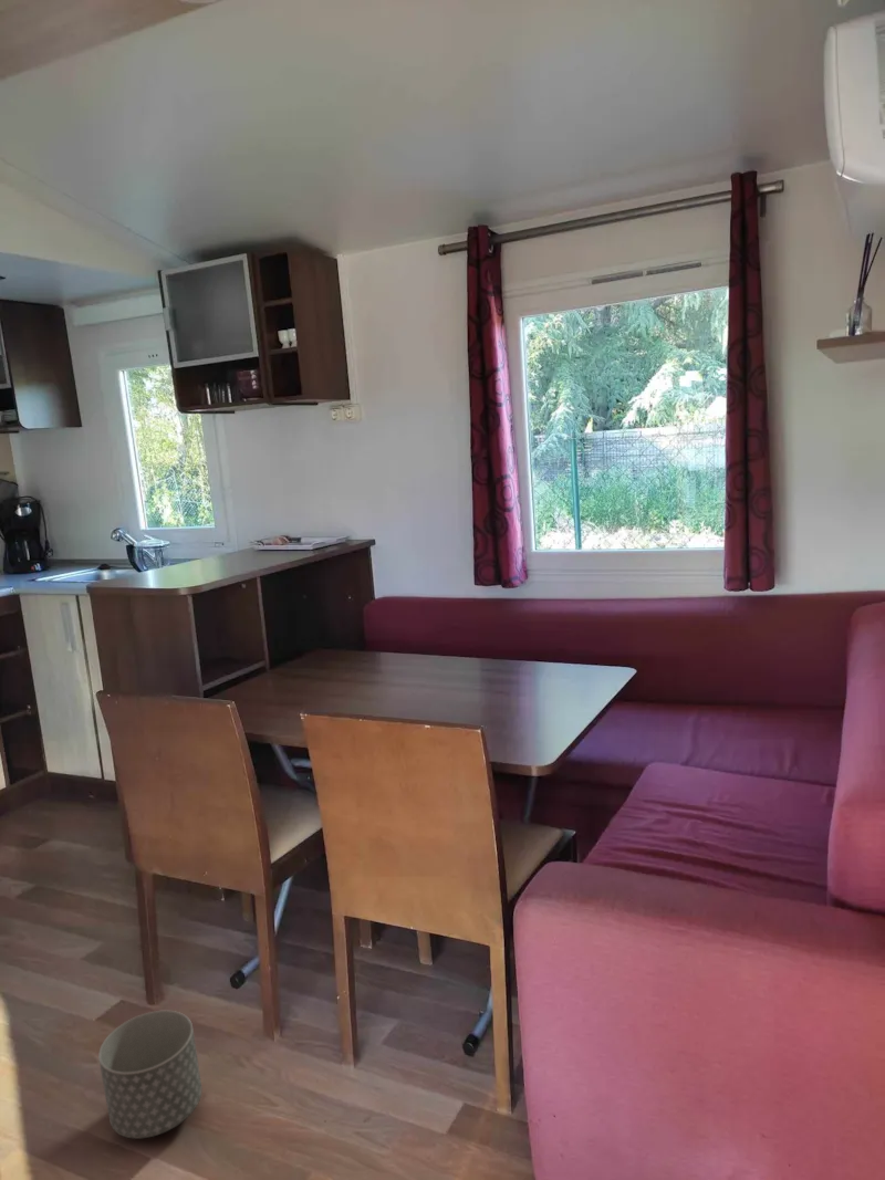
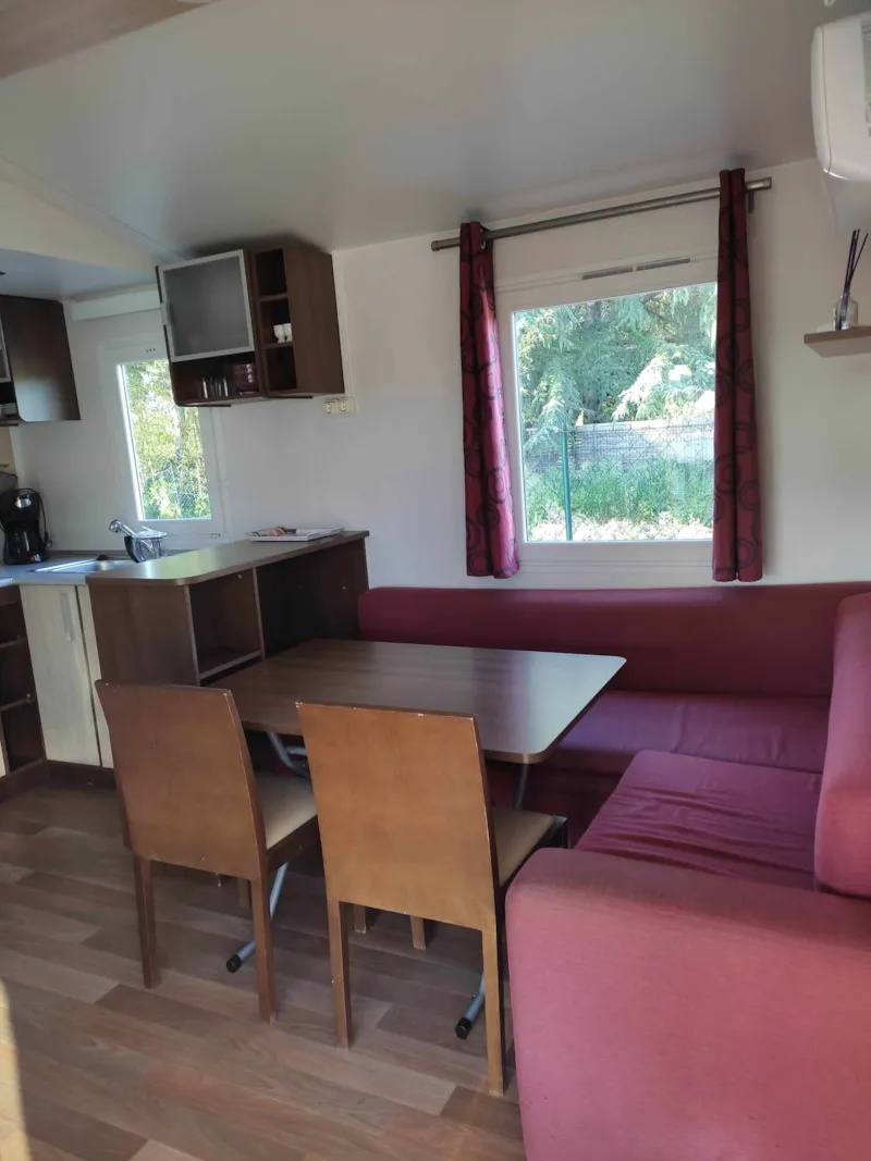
- planter (152, 1077)
